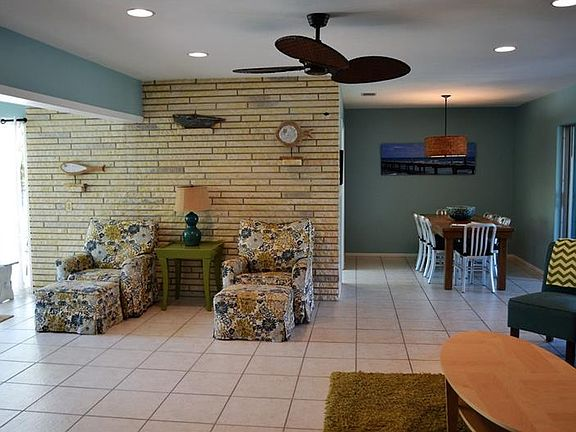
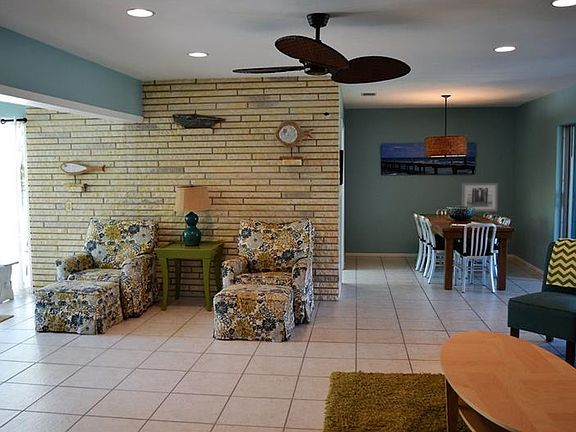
+ wall art (479, 197)
